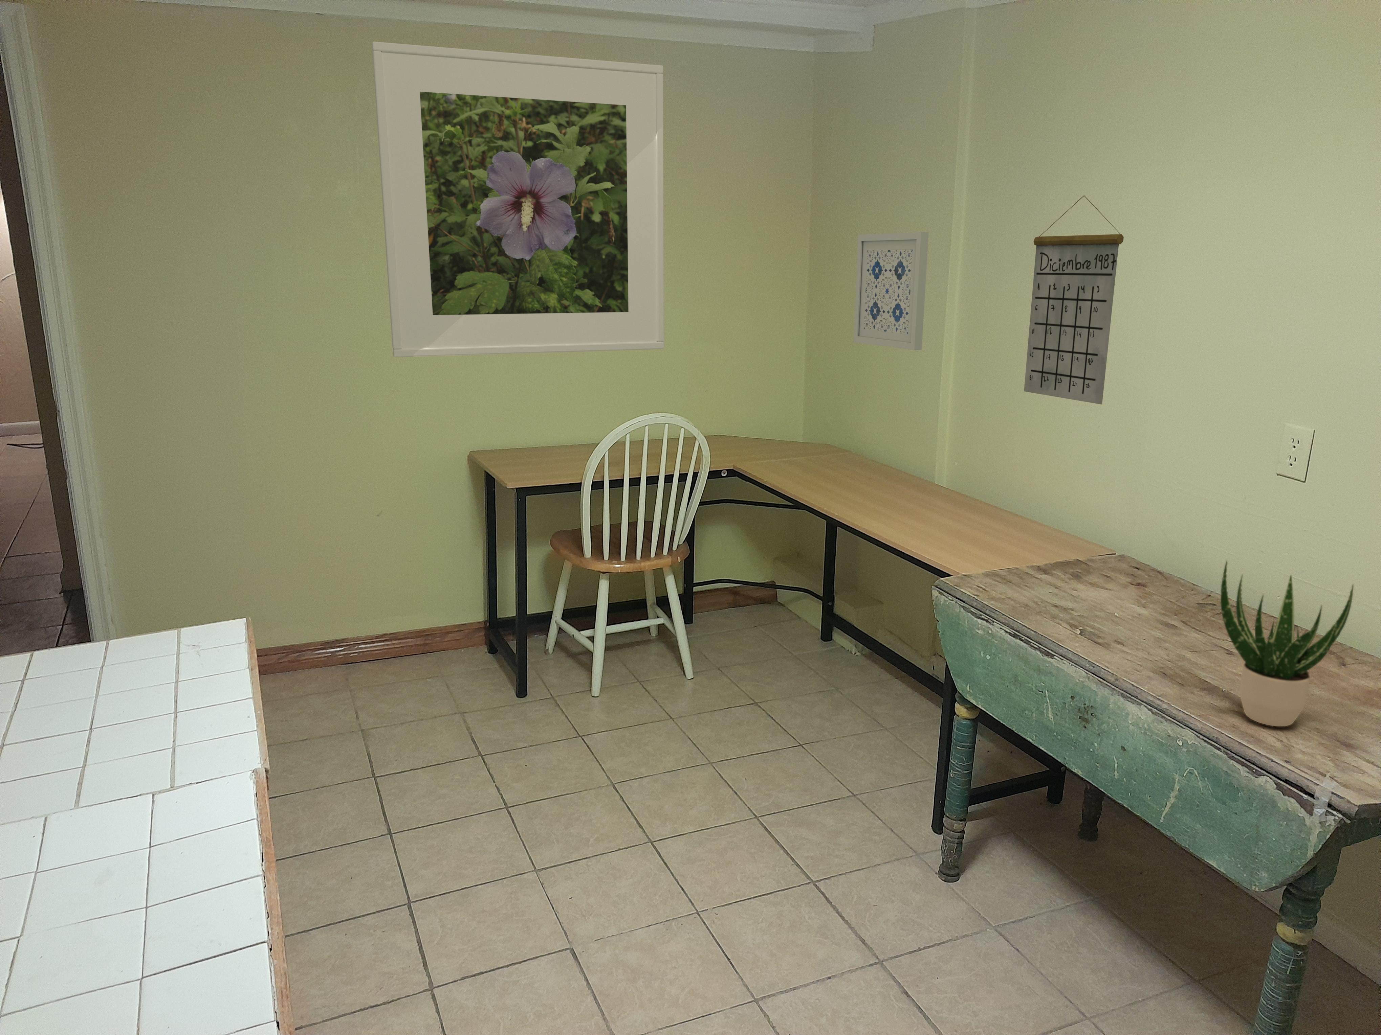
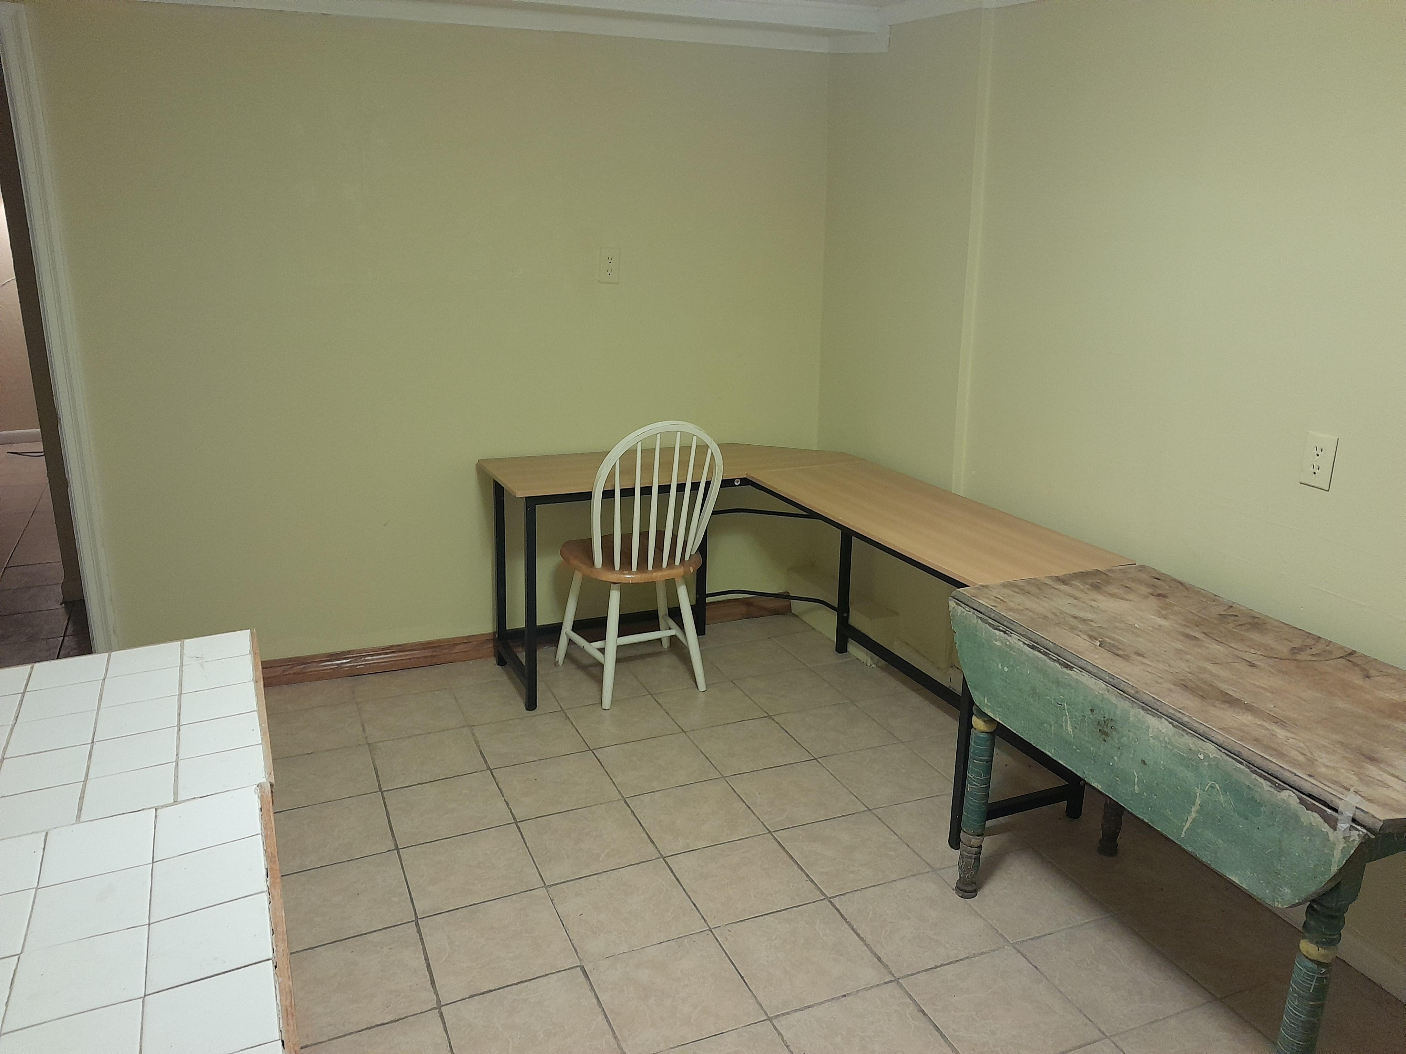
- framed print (530, 209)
- potted plant (1276, 641)
- calendar (1071, 299)
- wall art (888, 290)
